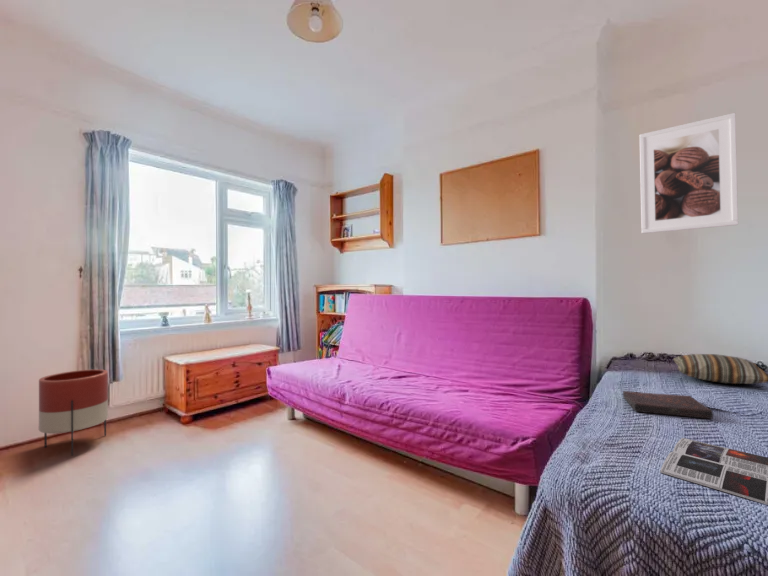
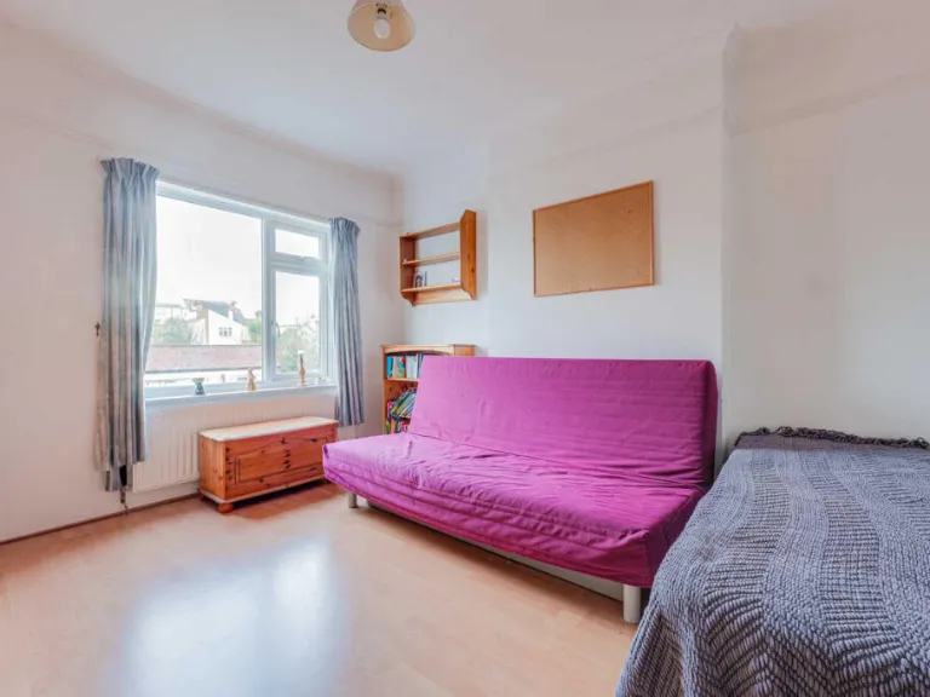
- planter (74, 410)
- book (663, 403)
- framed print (685, 177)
- magazine (718, 463)
- pillow (717, 367)
